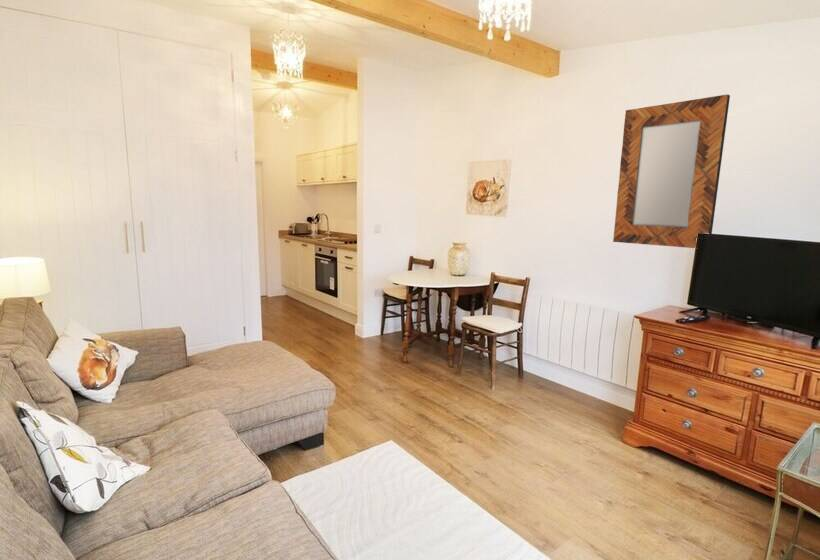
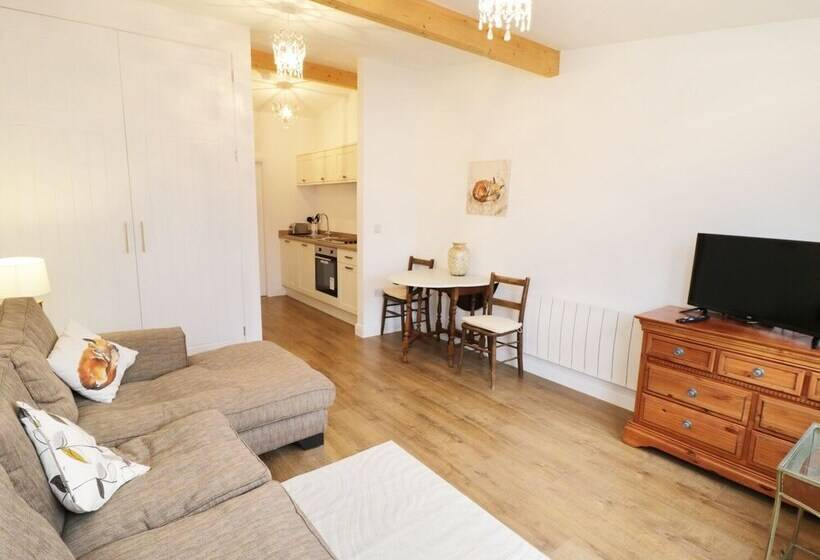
- home mirror (665, 176)
